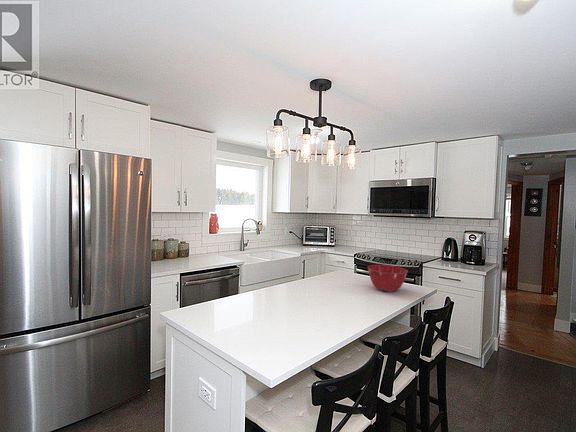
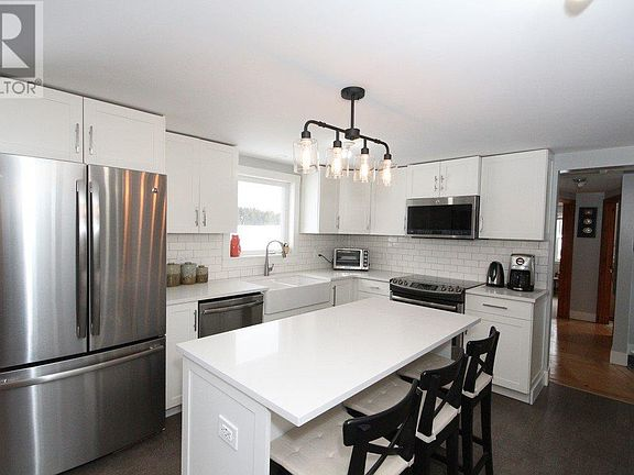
- mixing bowl (386, 278)
